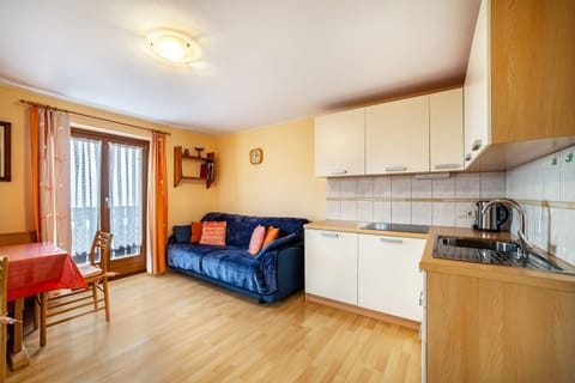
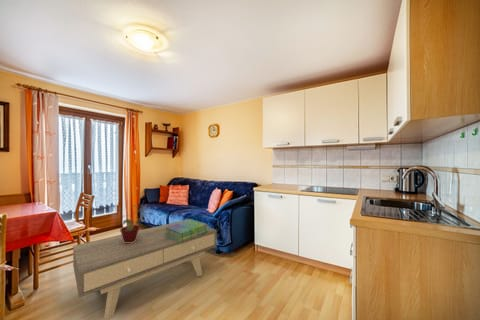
+ coffee table (152, 259)
+ stack of books (186, 229)
+ potted plant (137, 221)
